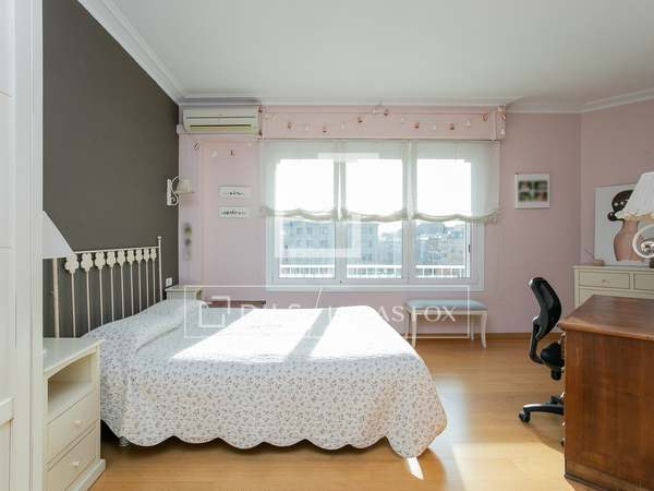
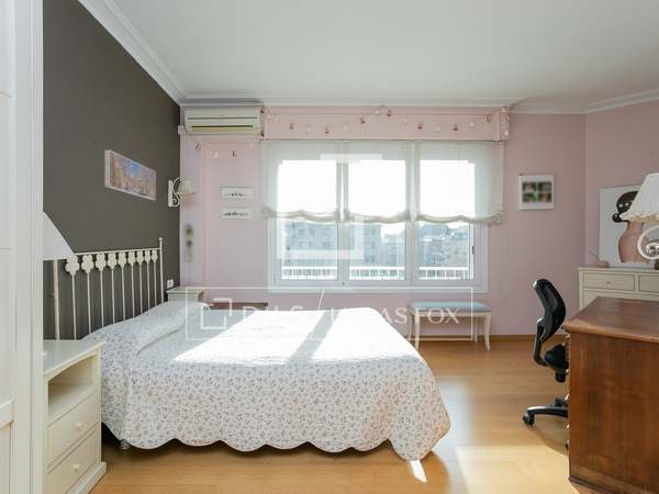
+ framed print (133, 178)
